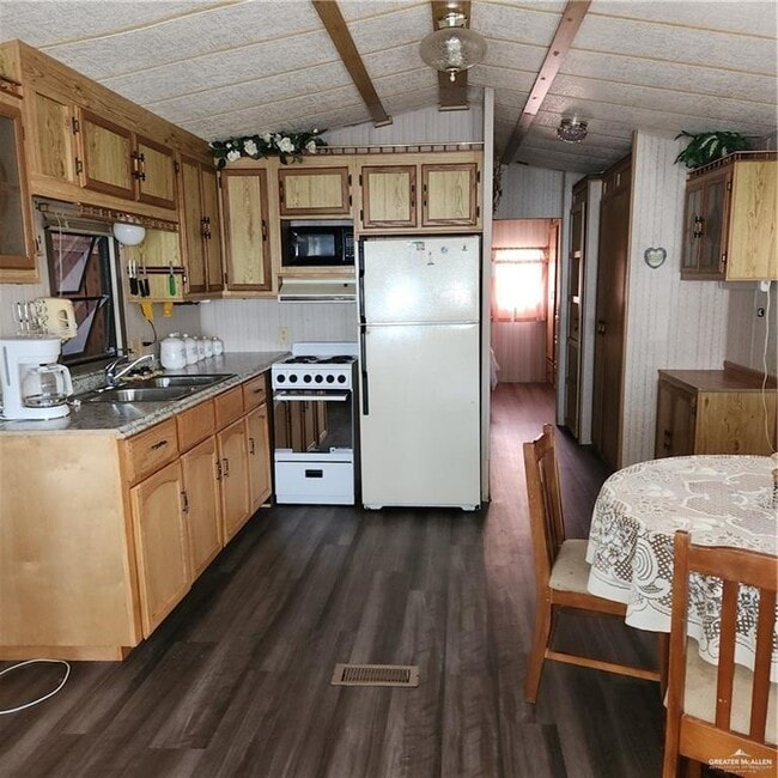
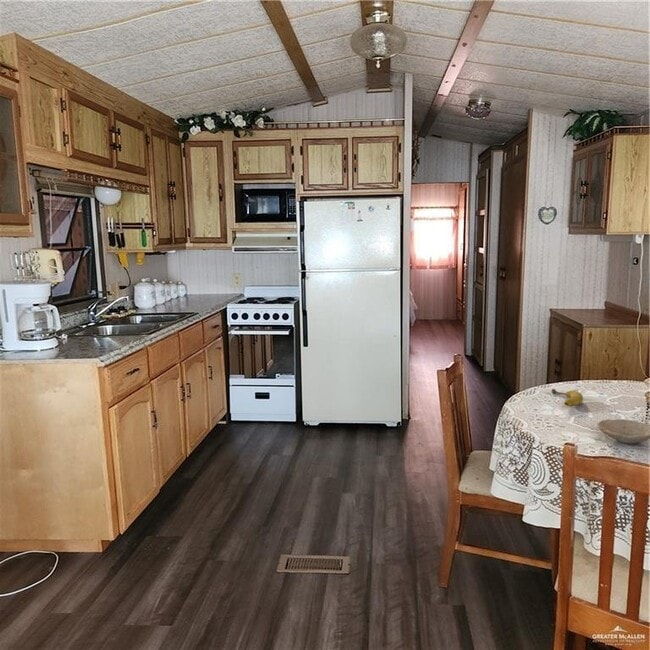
+ bowl (627, 433)
+ fruit (566, 395)
